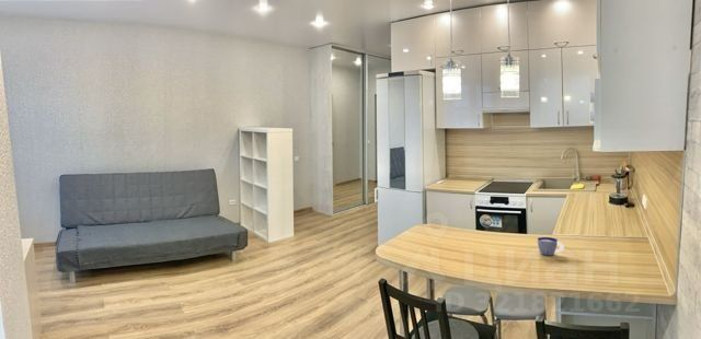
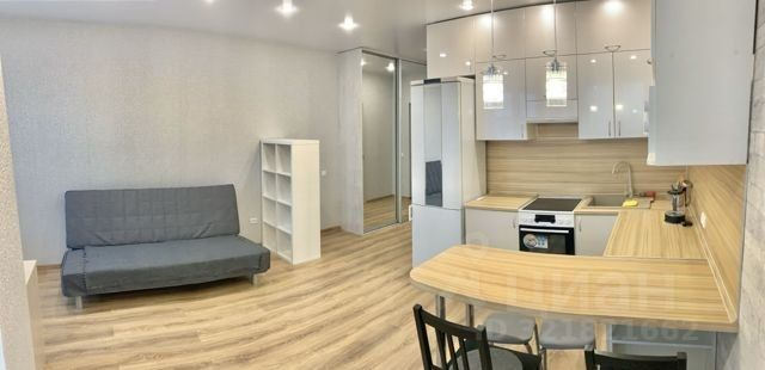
- cup (550, 246)
